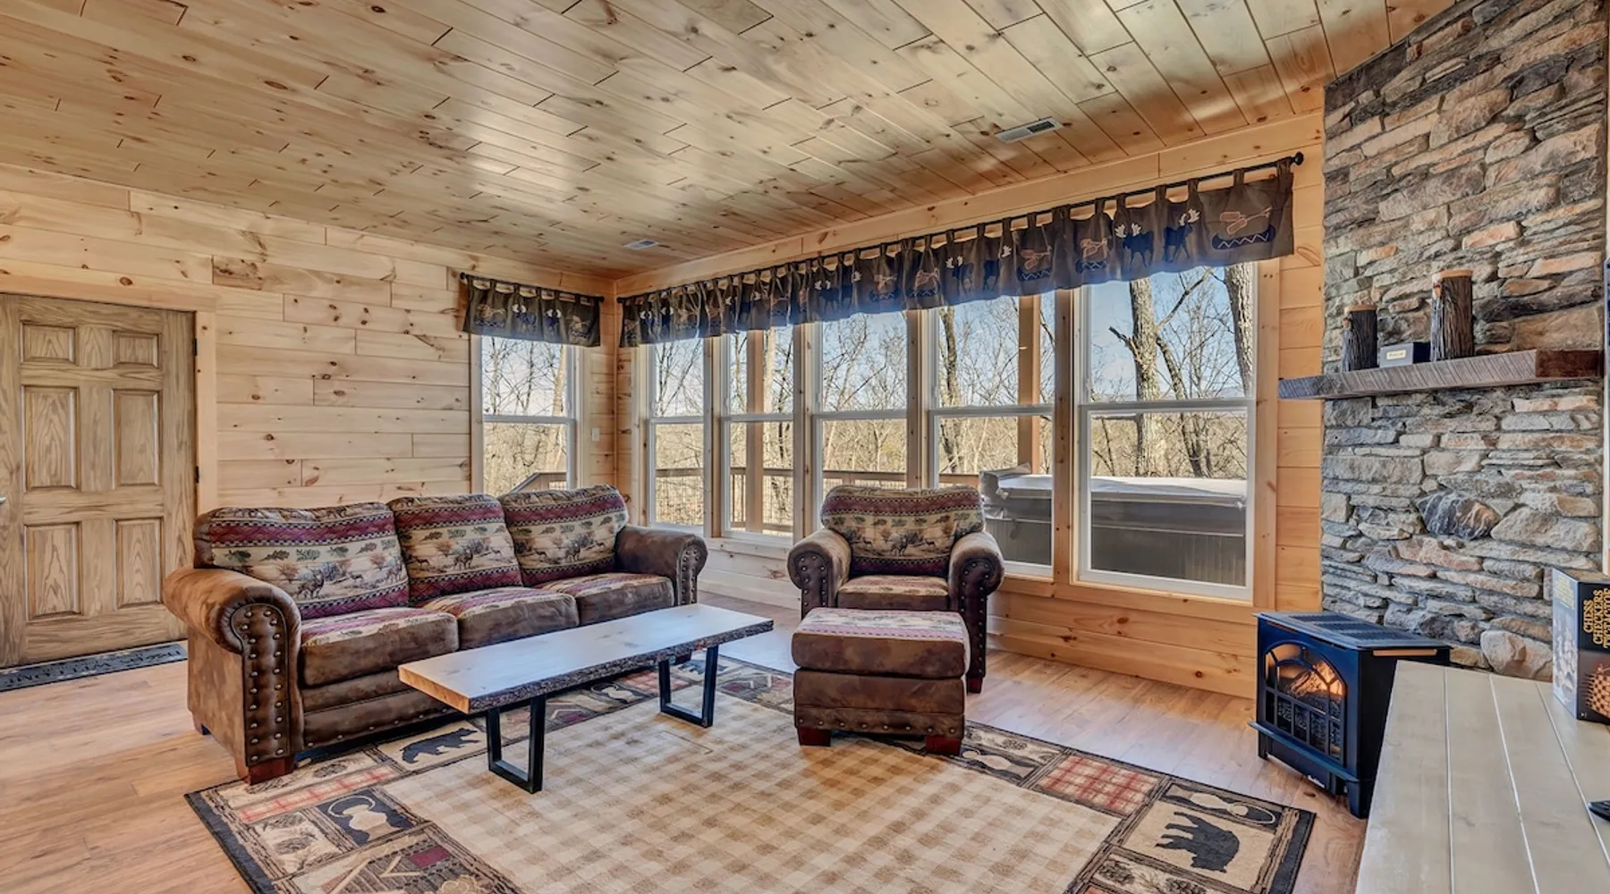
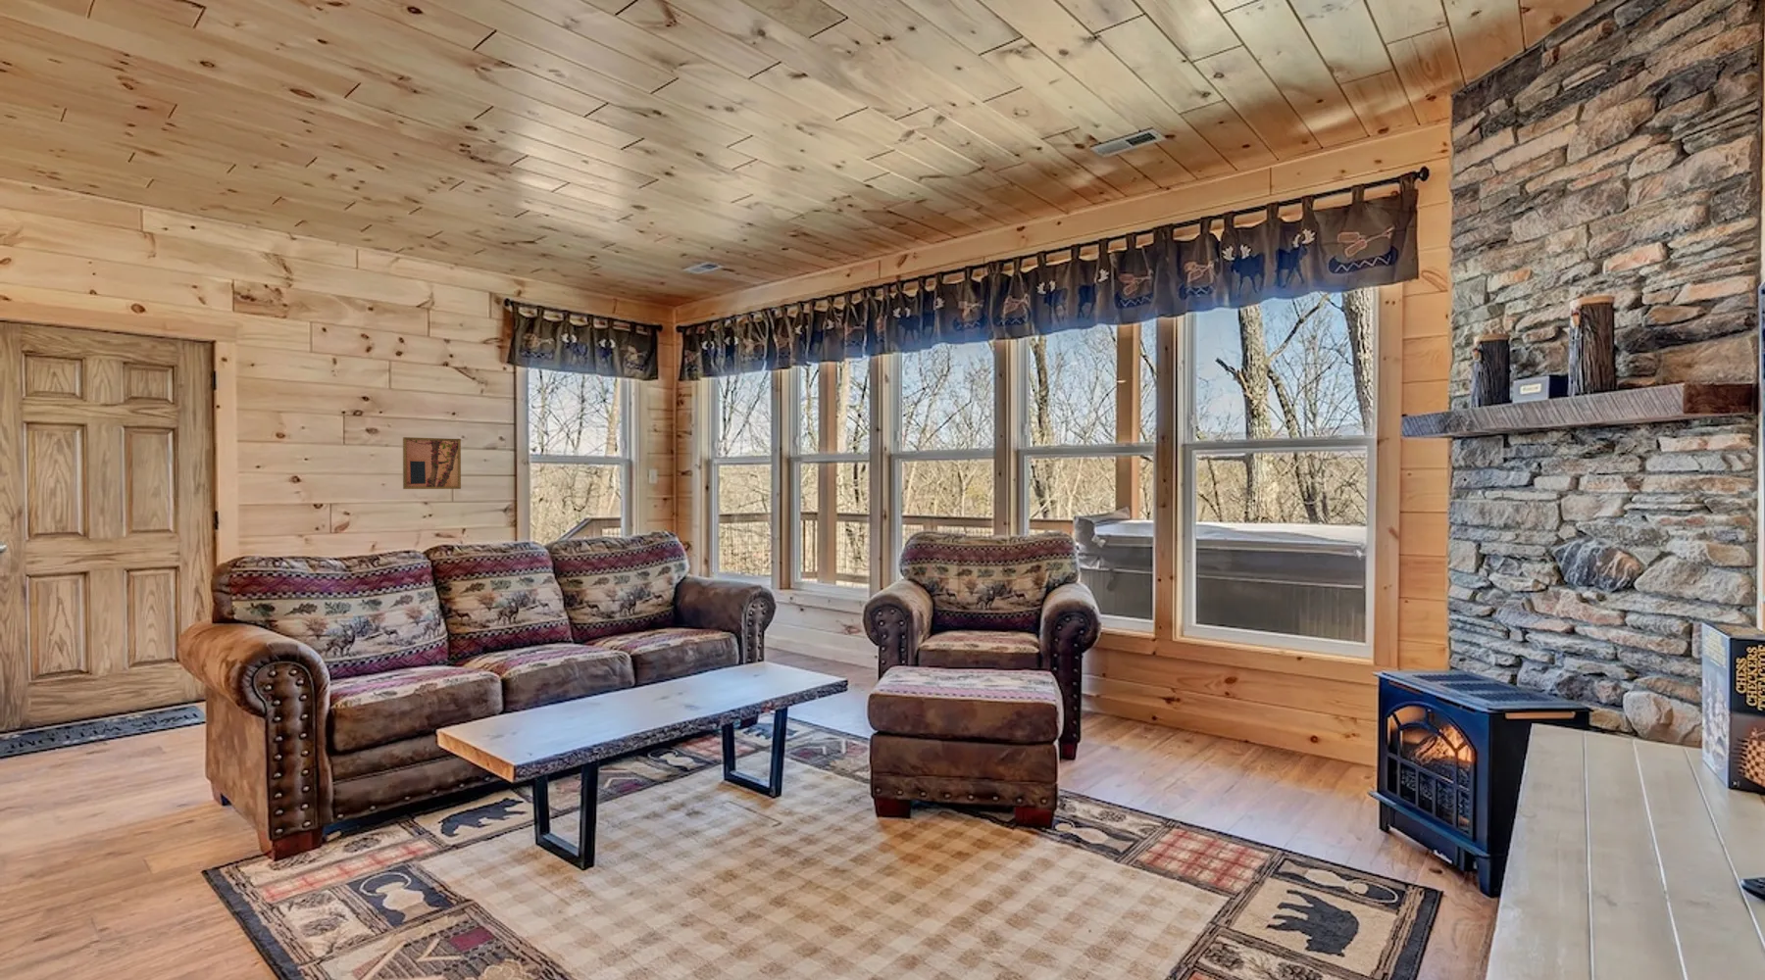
+ wall art (431, 463)
